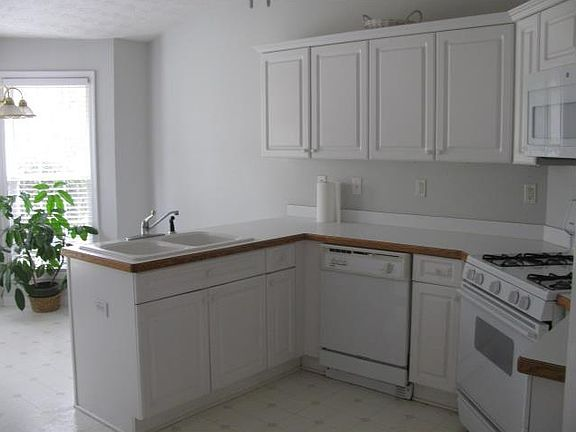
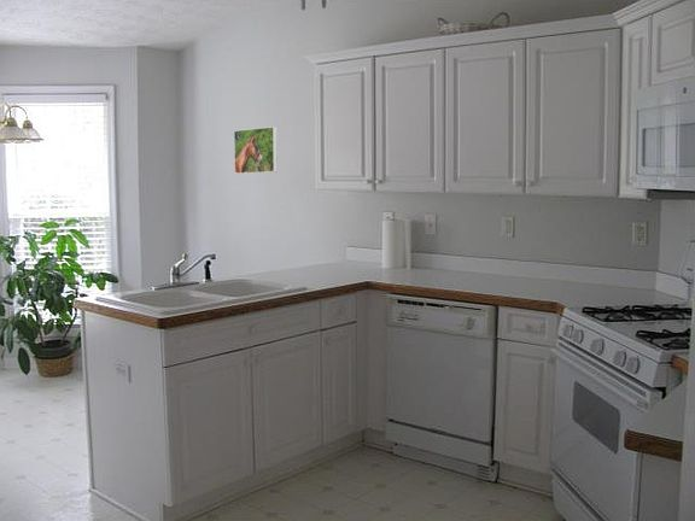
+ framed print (255, 151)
